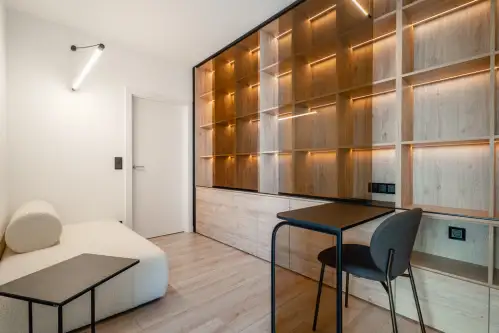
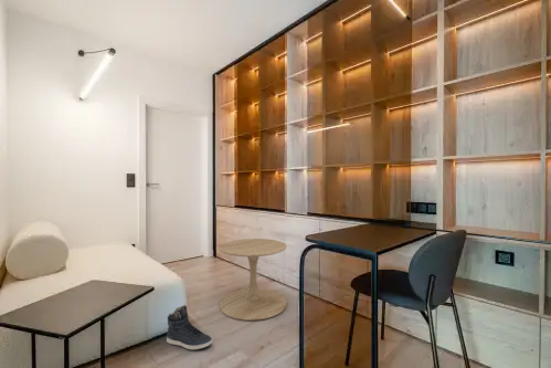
+ side table (253, 274)
+ sneaker (189, 325)
